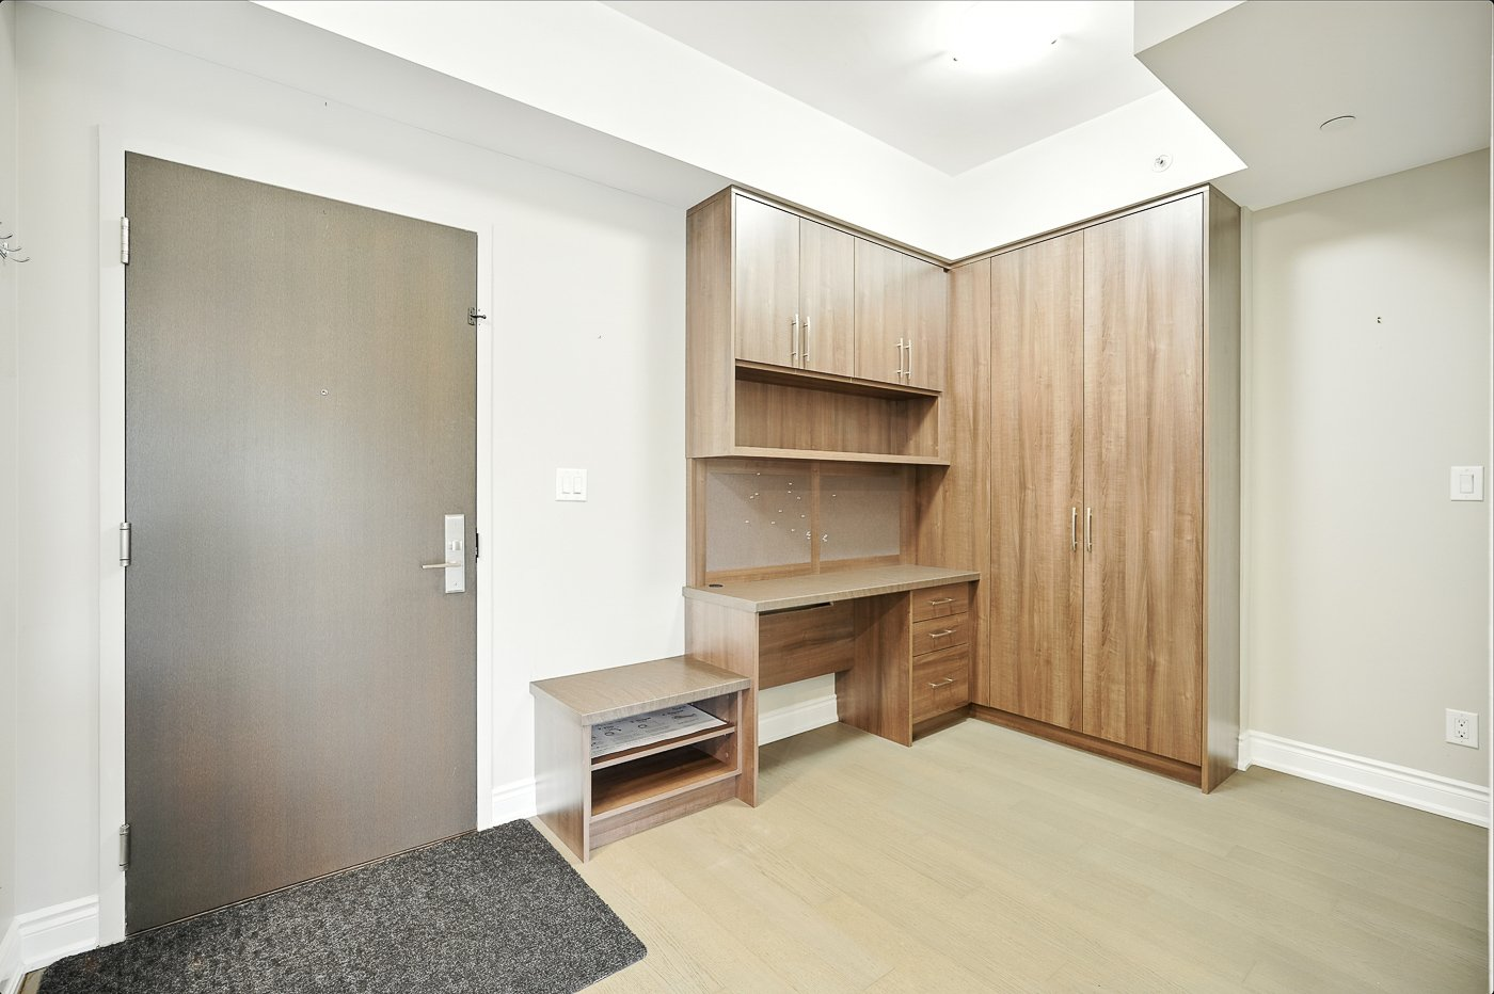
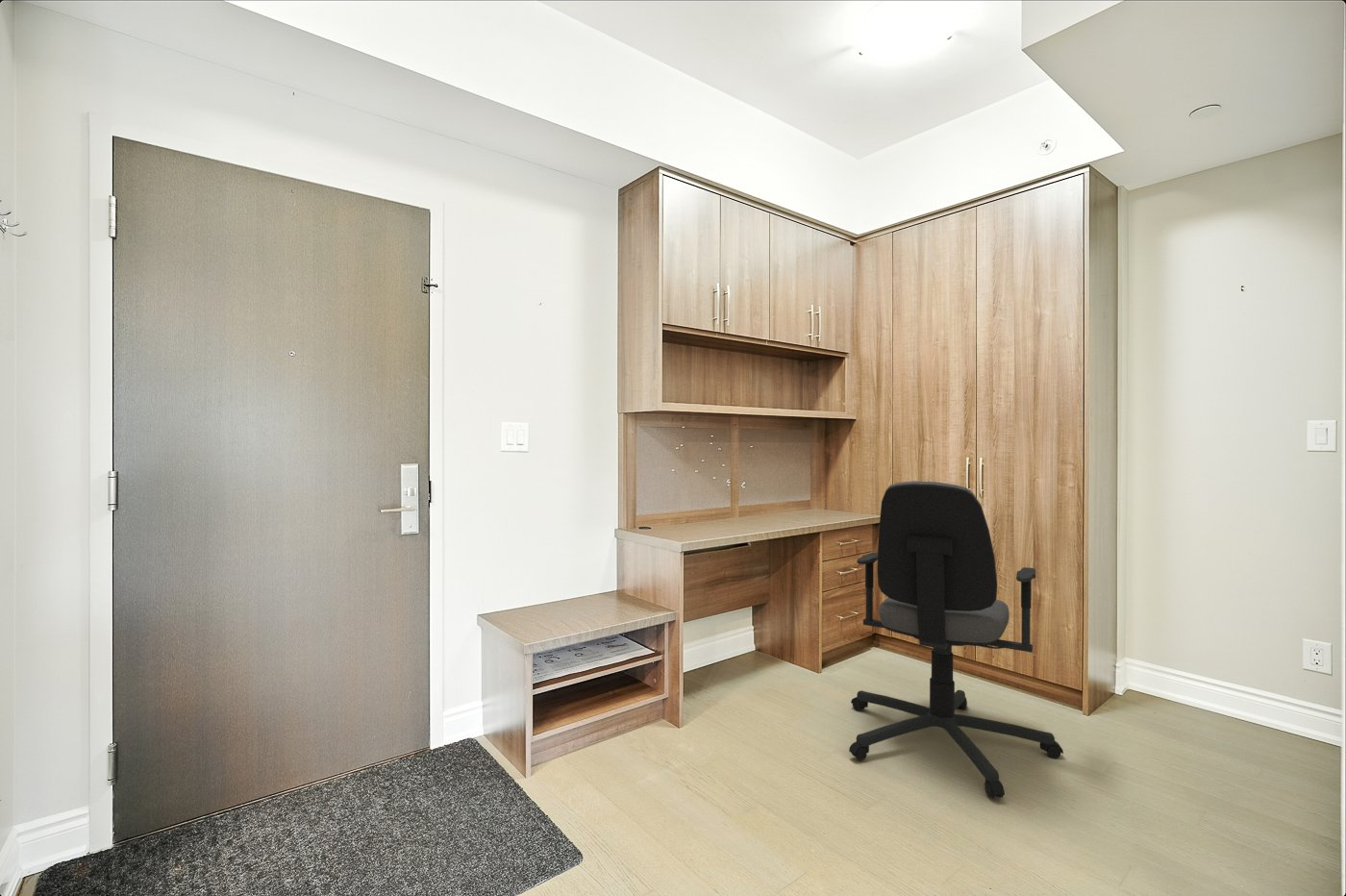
+ office chair (944, 608)
